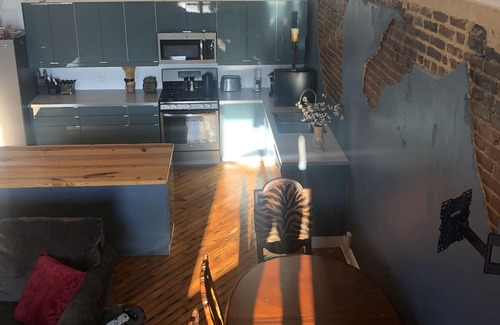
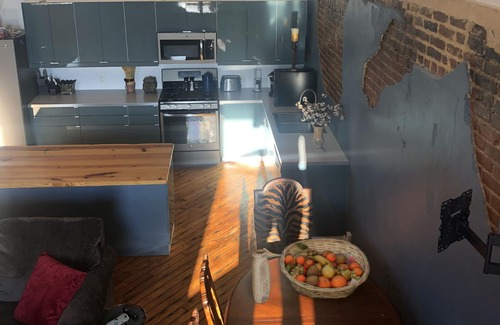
+ fruit basket (324, 268)
+ vase (261, 277)
